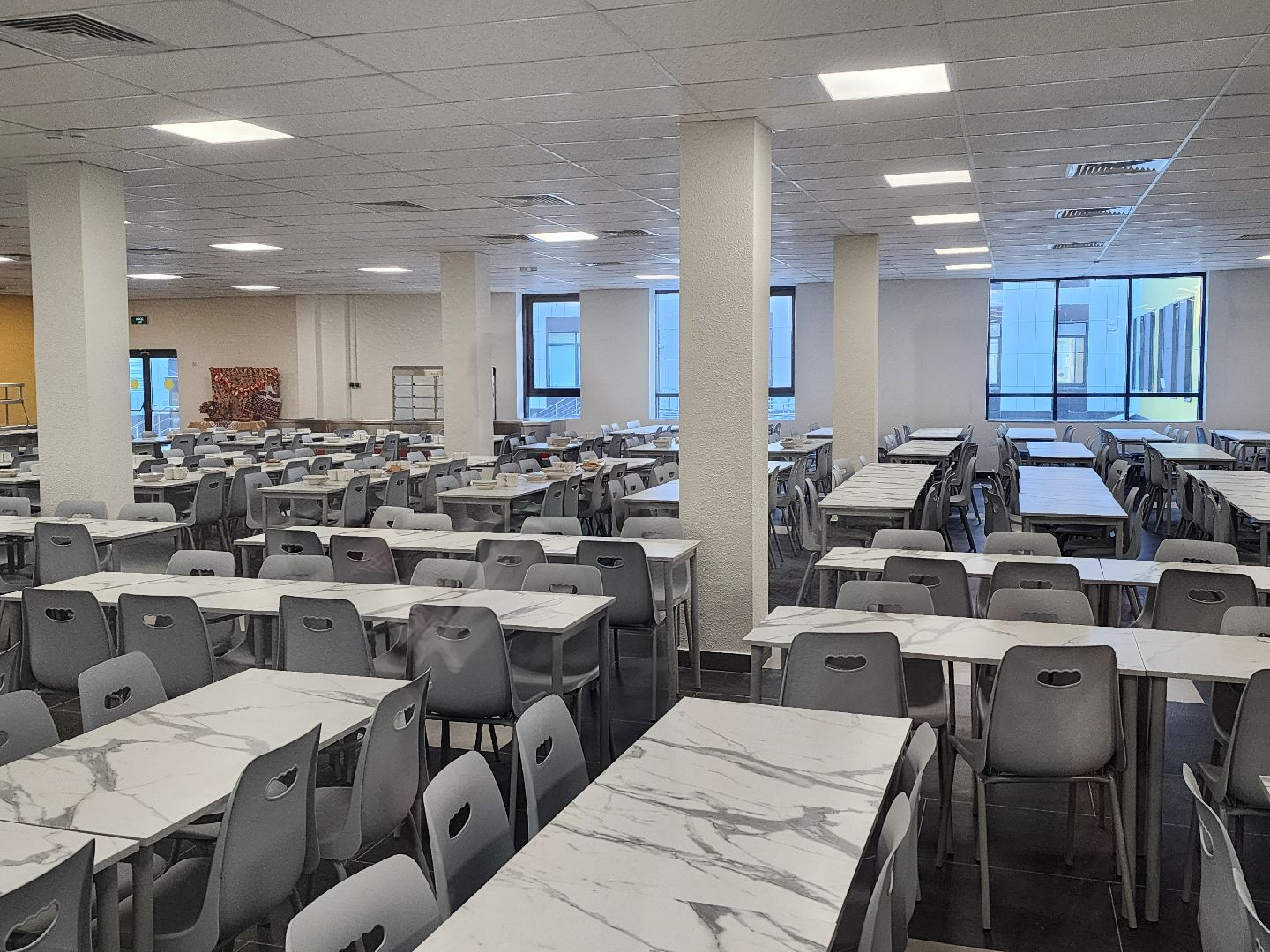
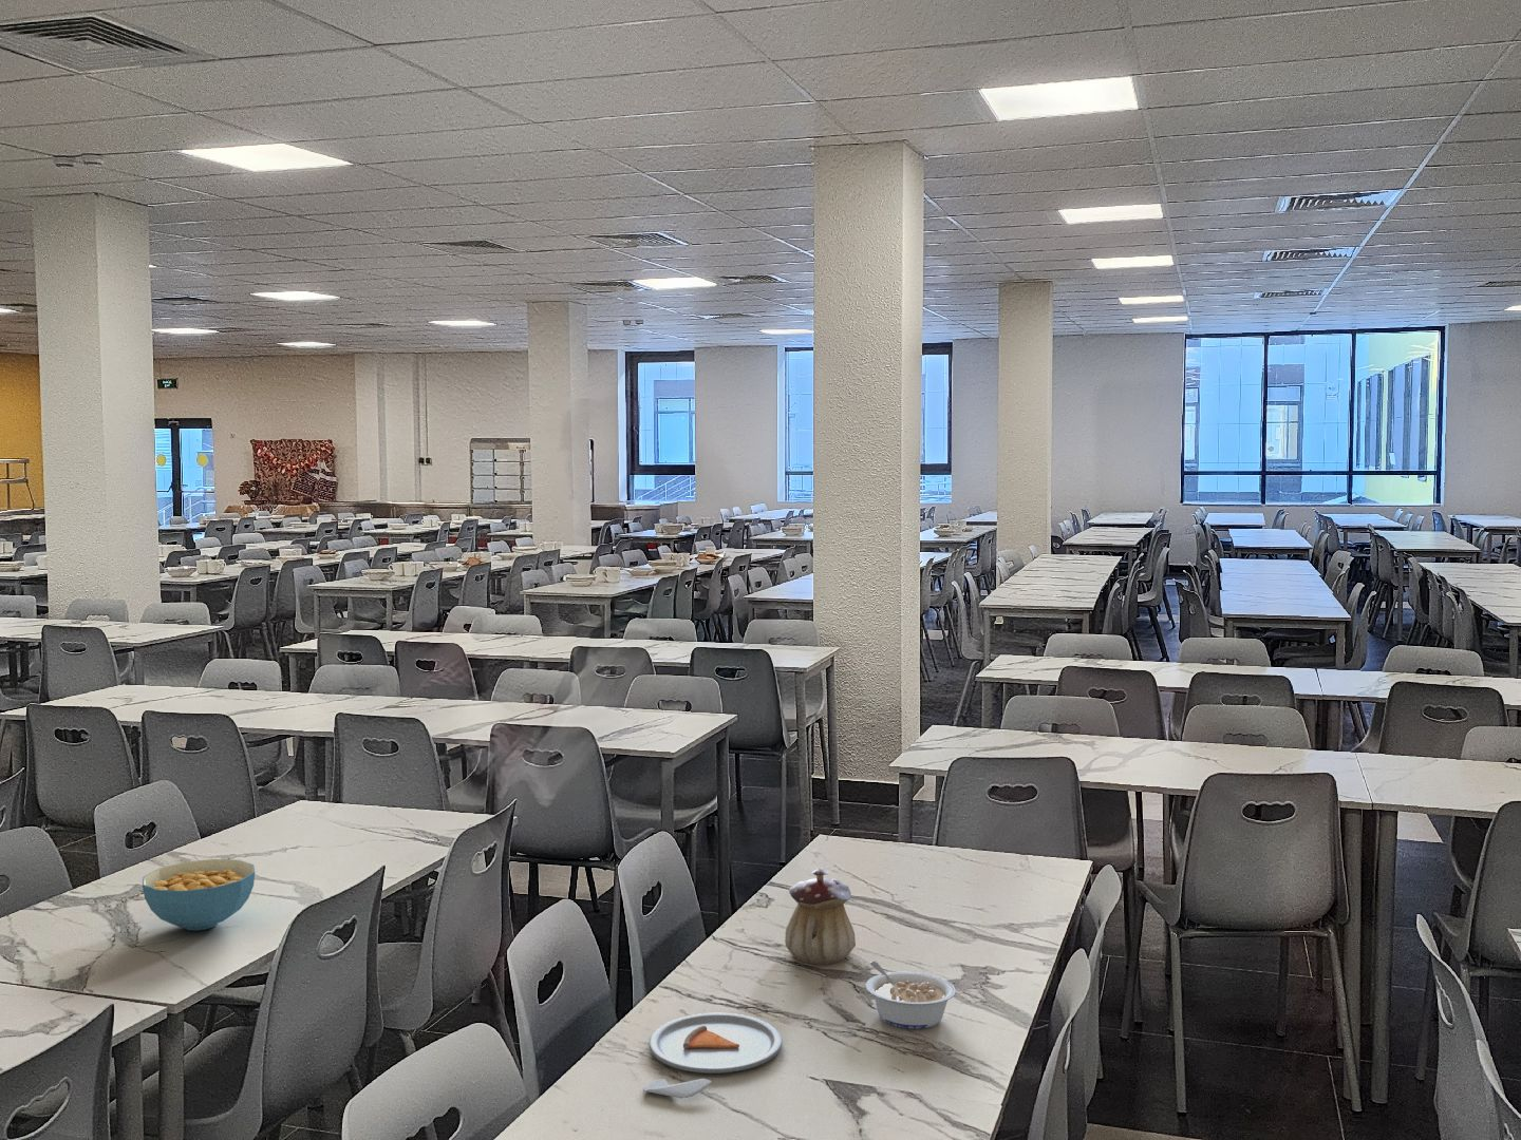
+ cereal bowl (200, 899)
+ legume (907, 999)
+ teapot (819, 912)
+ dinner plate (704, 1051)
